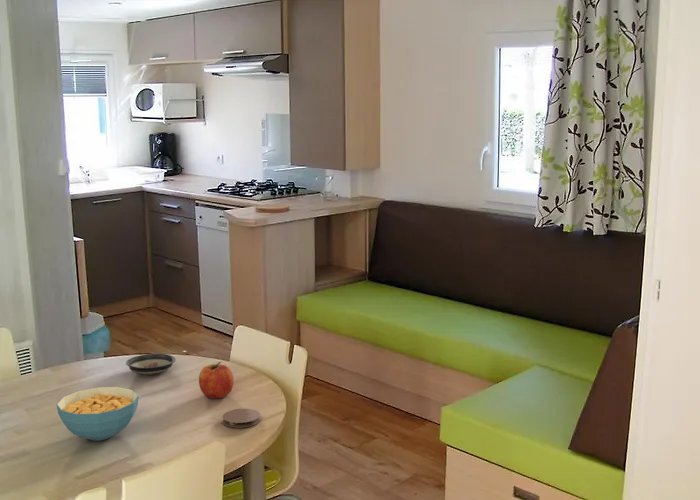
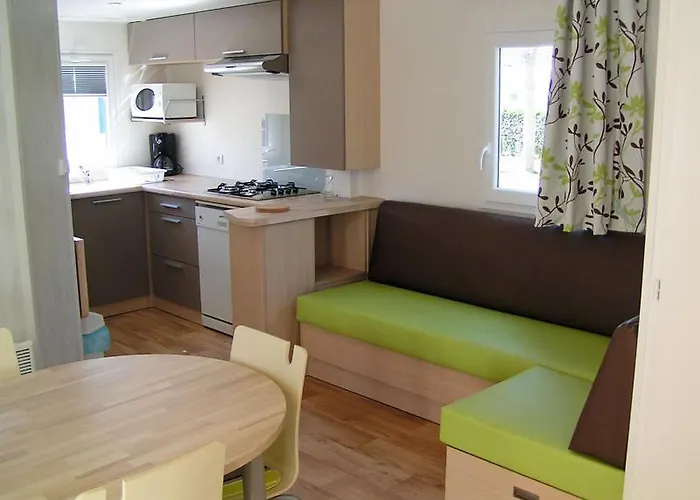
- fruit (215, 379)
- cereal bowl (99, 417)
- saucer (151, 365)
- coaster (241, 417)
